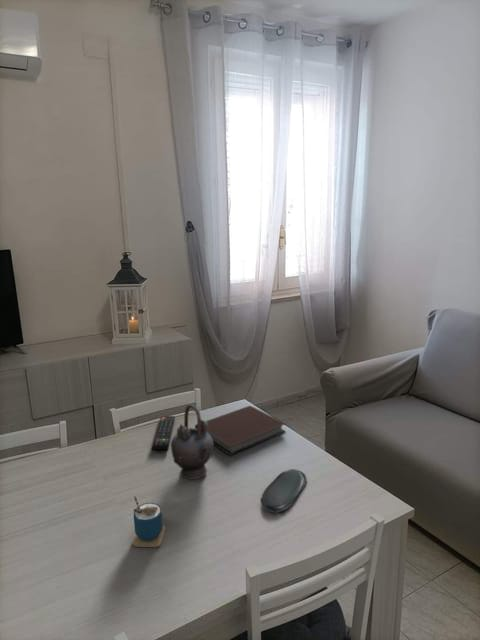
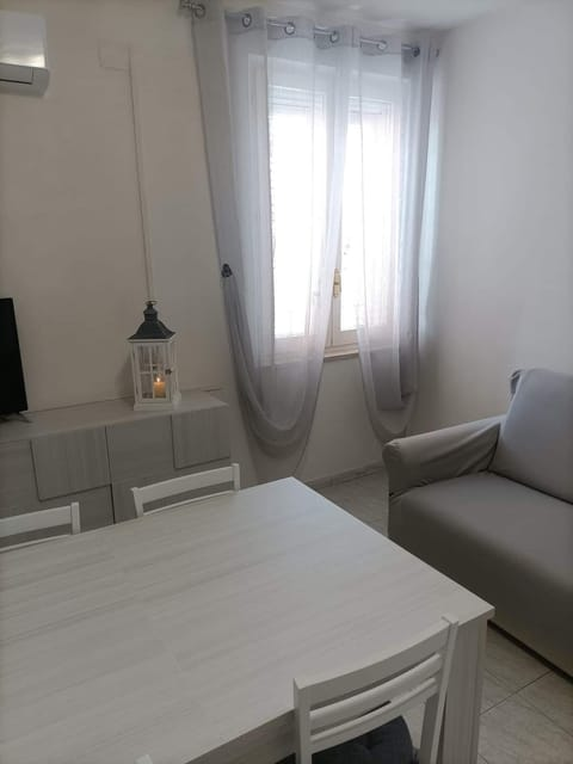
- teapot (194, 441)
- cup (147, 515)
- oval tray (284, 489)
- remote control (164, 432)
- notebook (240, 427)
